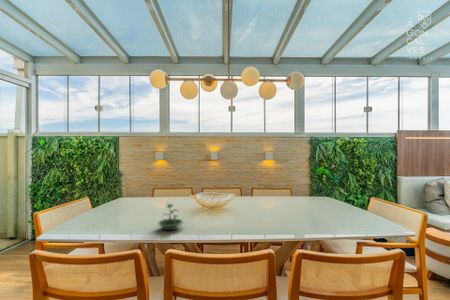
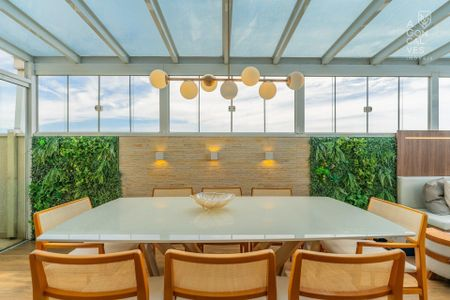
- terrarium (170, 207)
